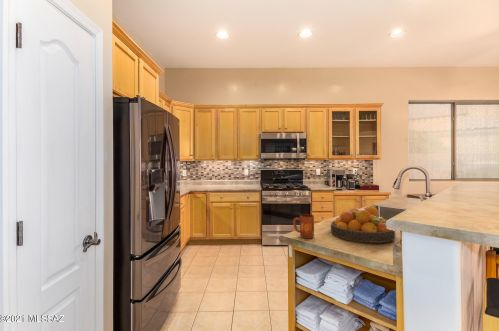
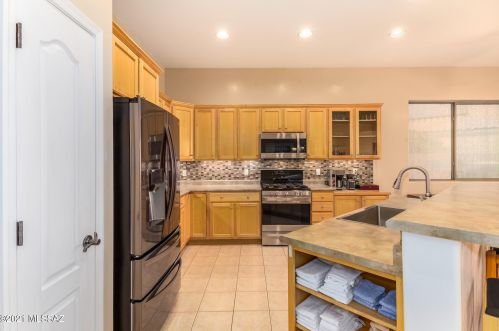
- fruit bowl (361, 221)
- mug (303, 225)
